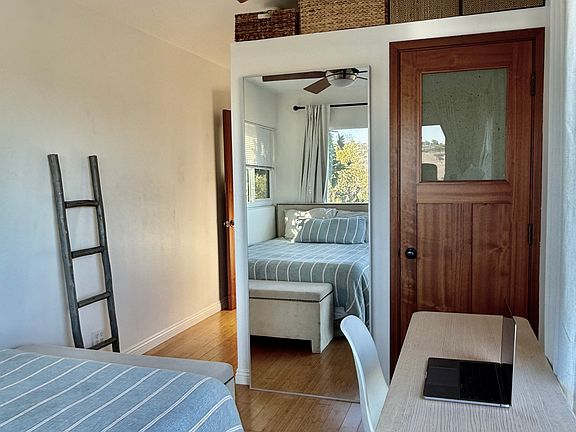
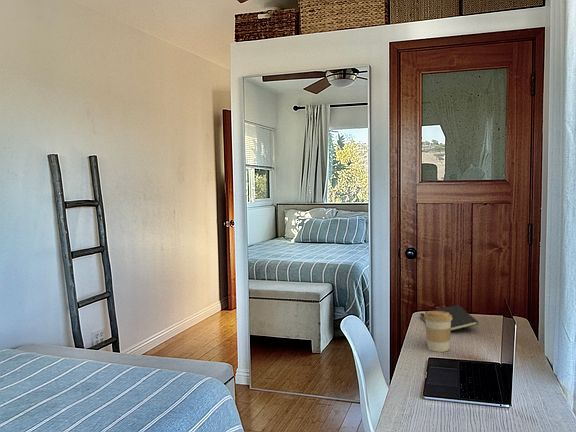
+ coffee cup (438, 329)
+ notepad (451, 320)
